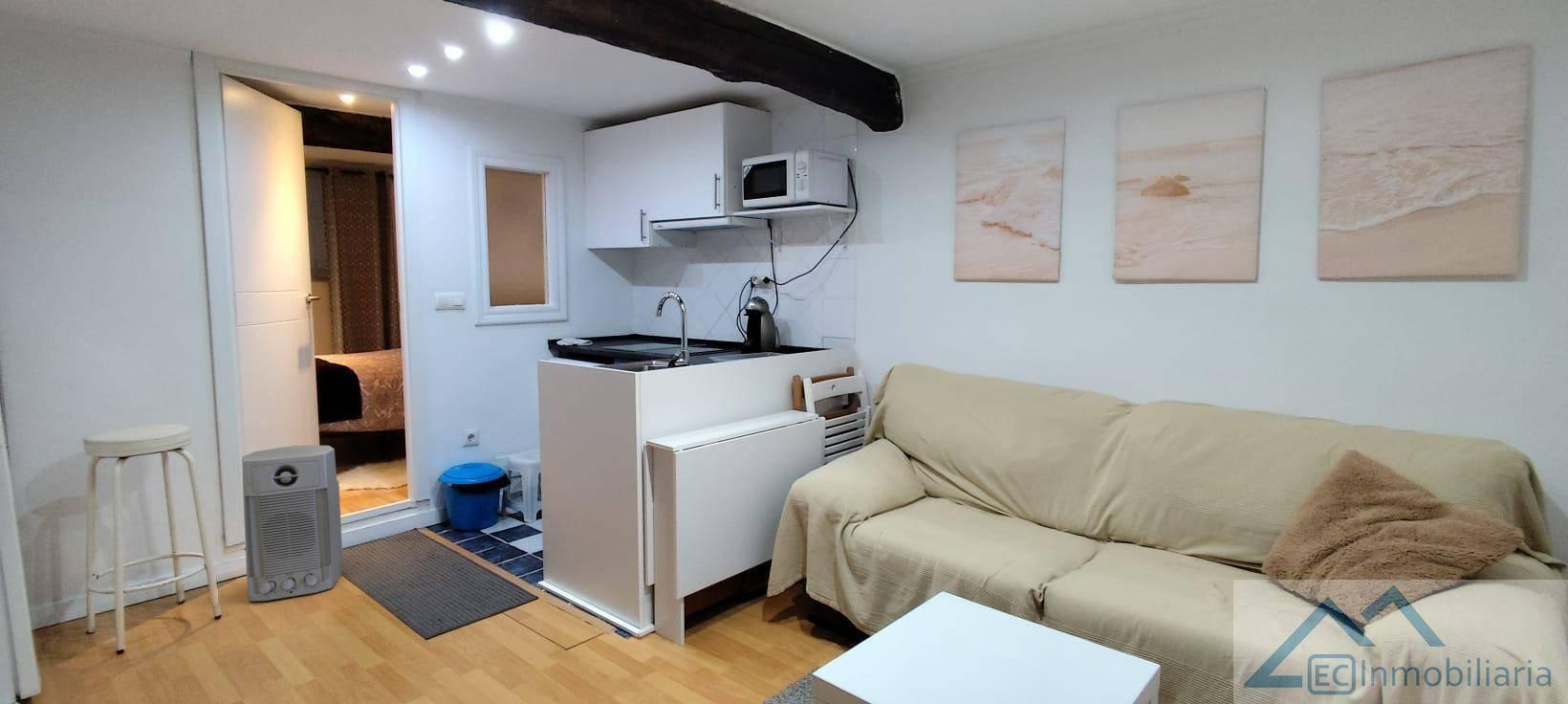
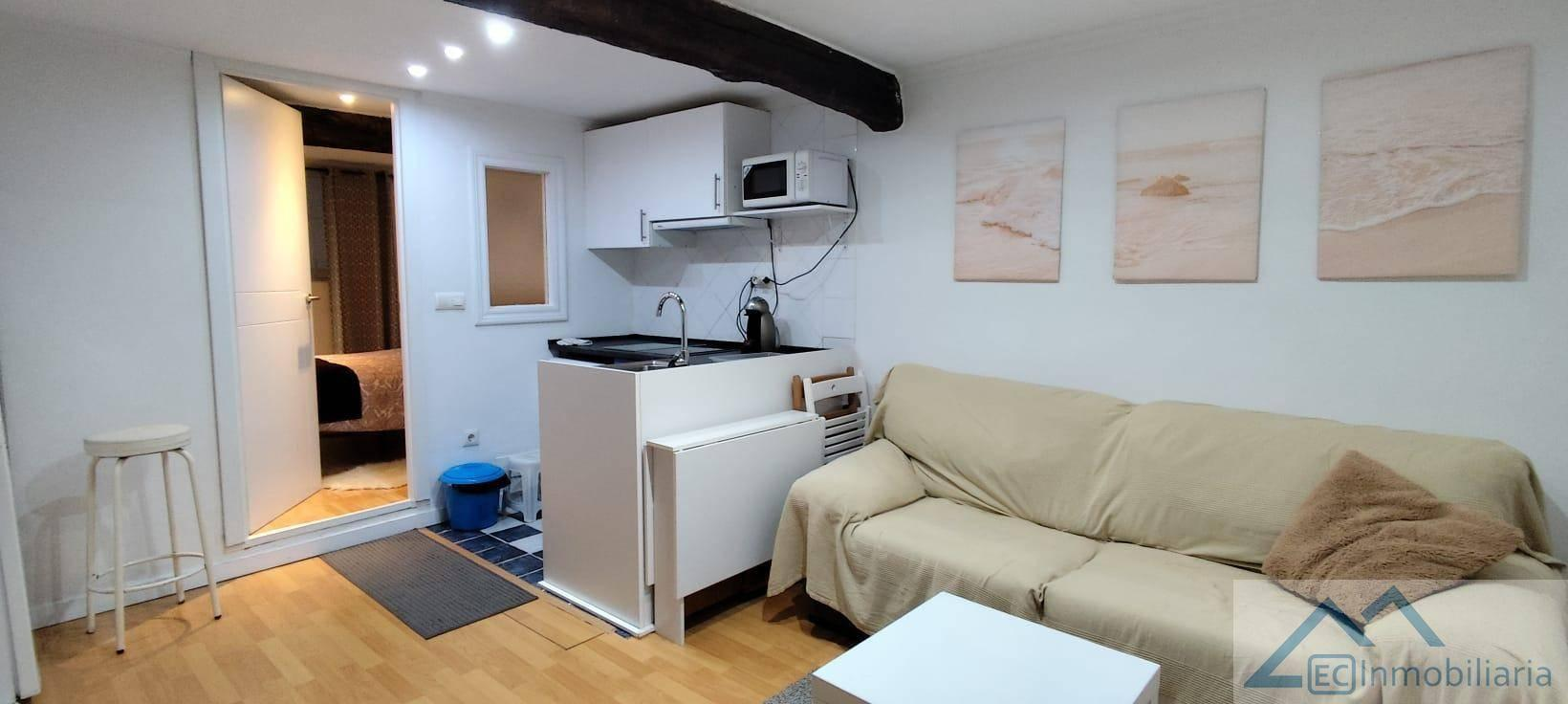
- air purifier (293, 517)
